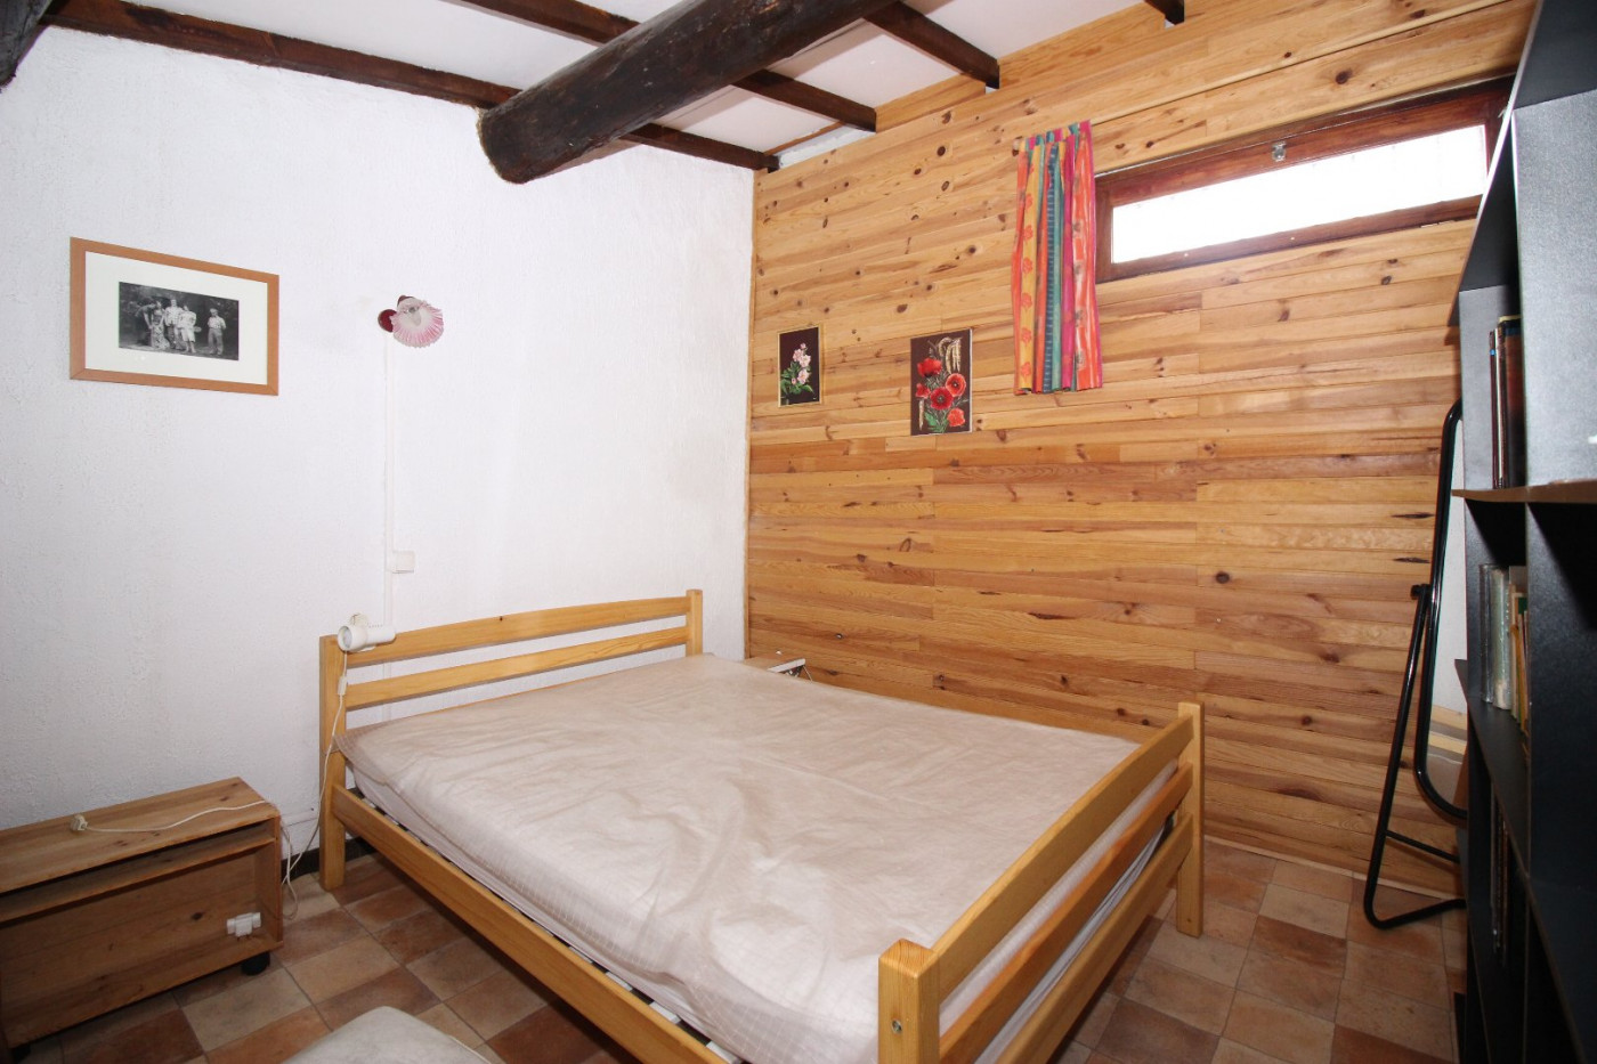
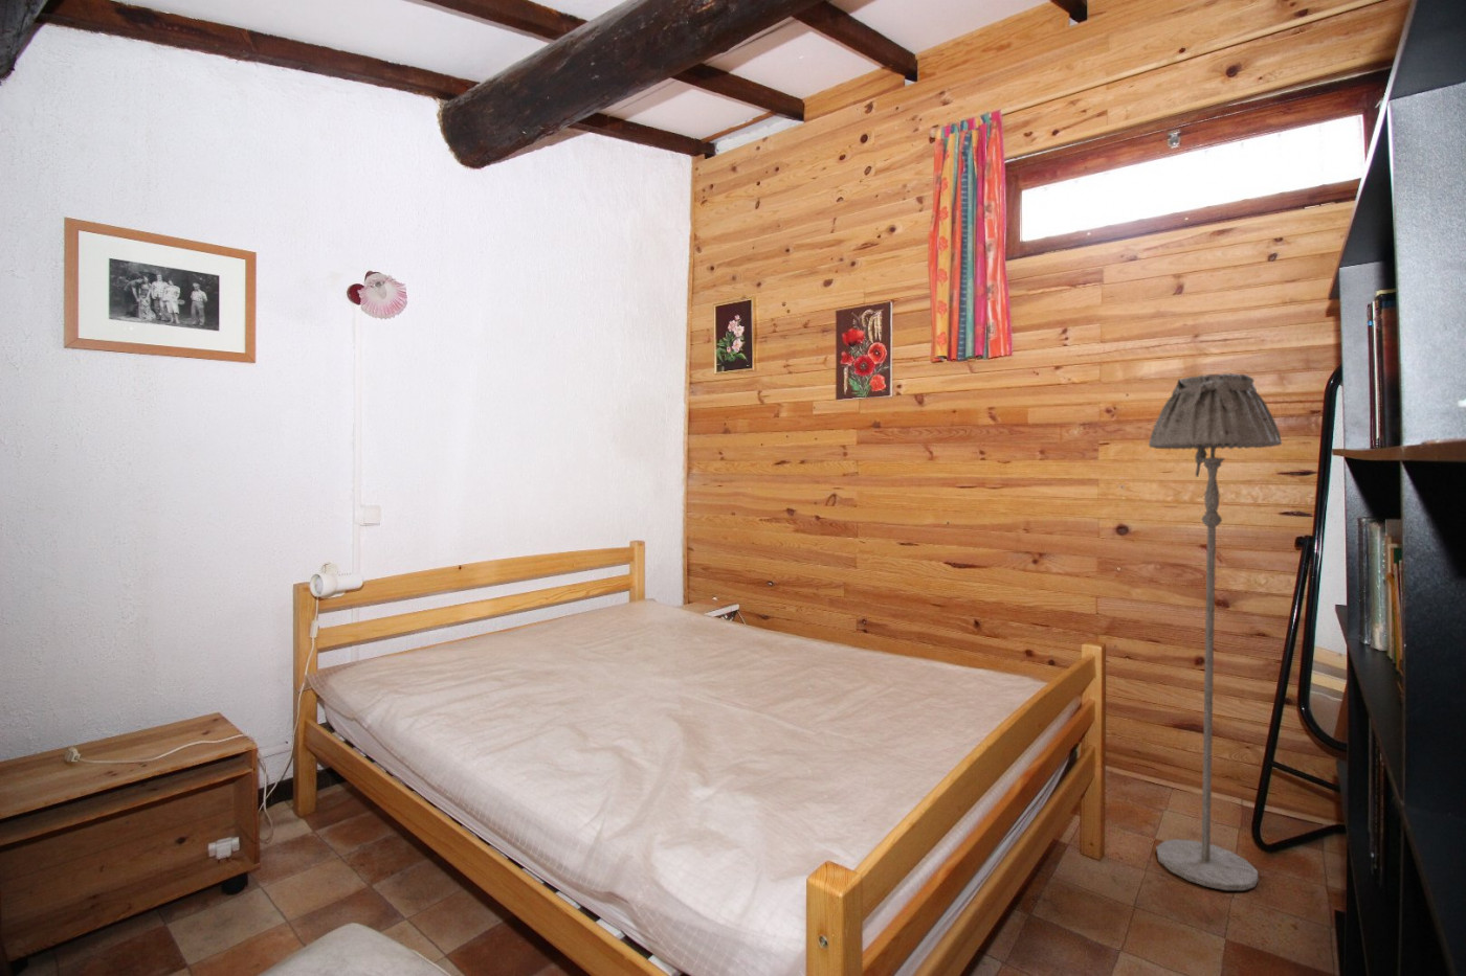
+ floor lamp (1209, 622)
